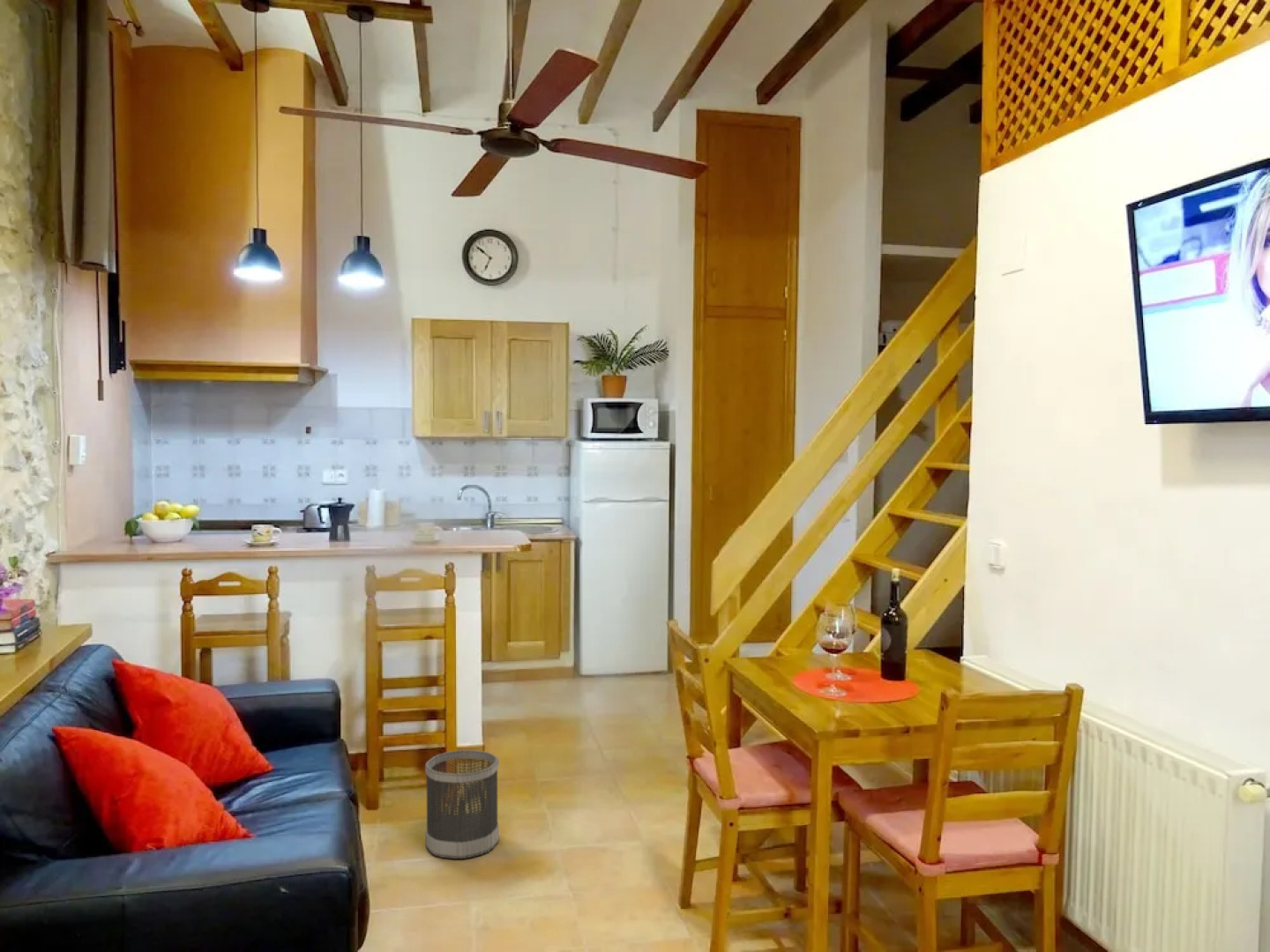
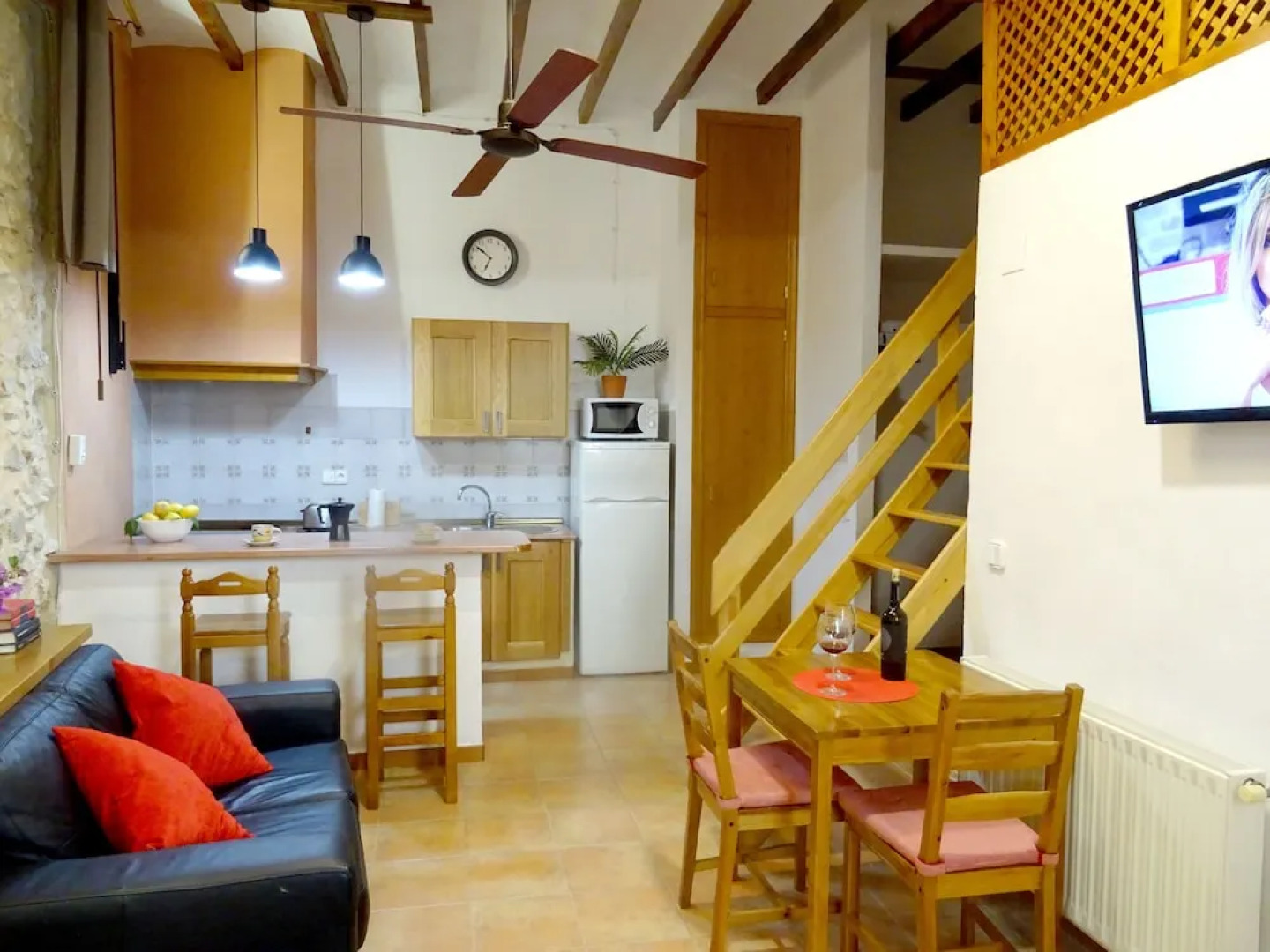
- wastebasket (462, 802)
